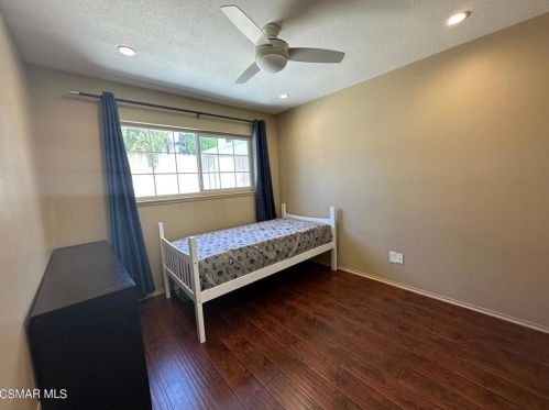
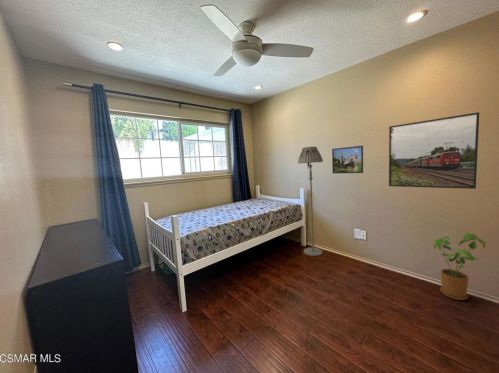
+ floor lamp (311, 200)
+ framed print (346, 160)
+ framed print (428, 154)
+ house plant (458, 263)
